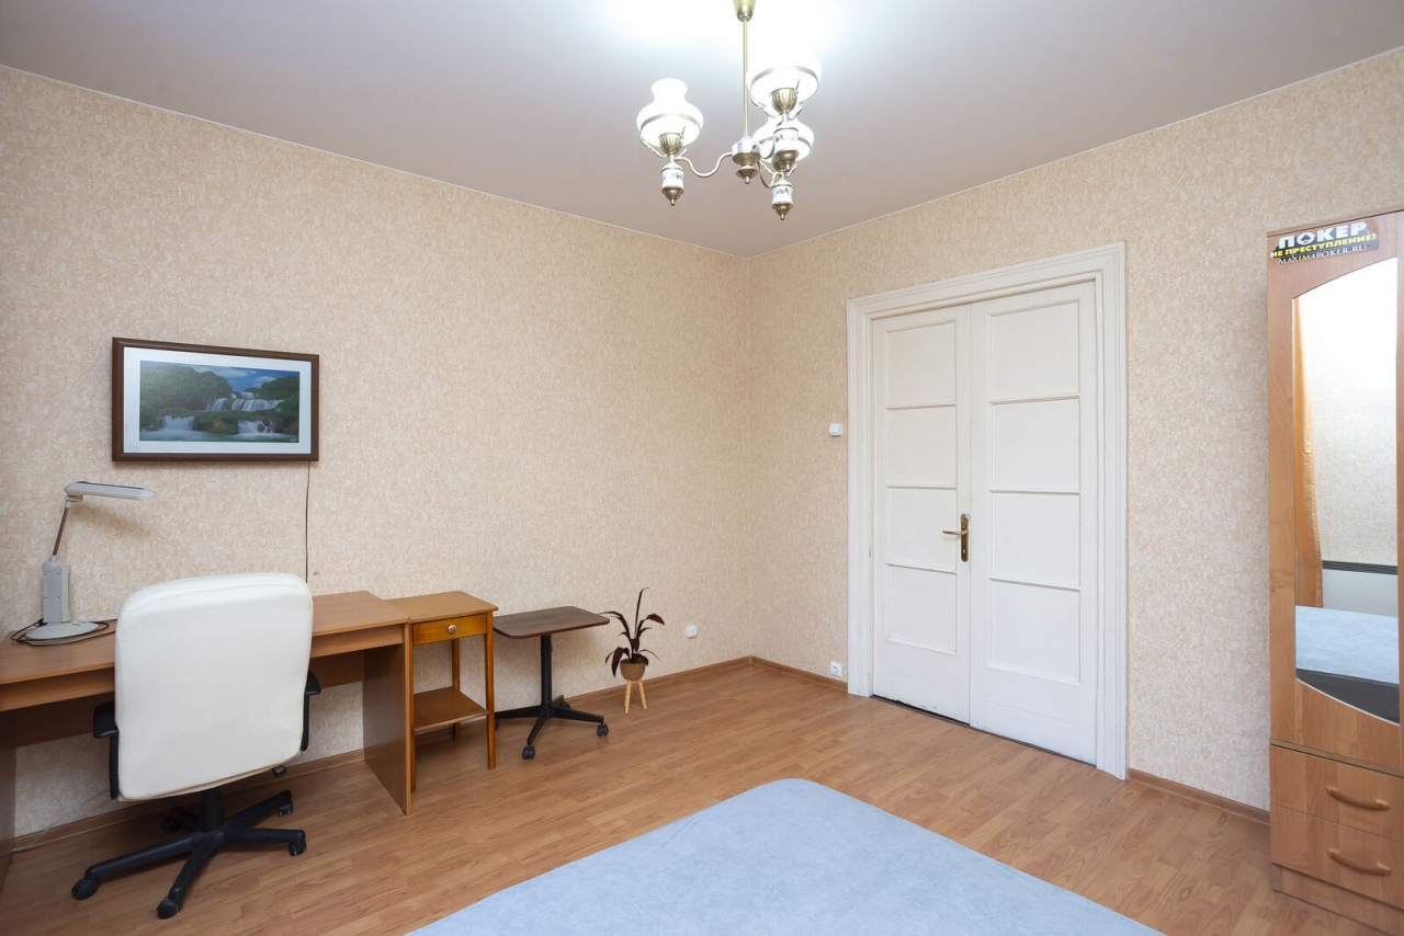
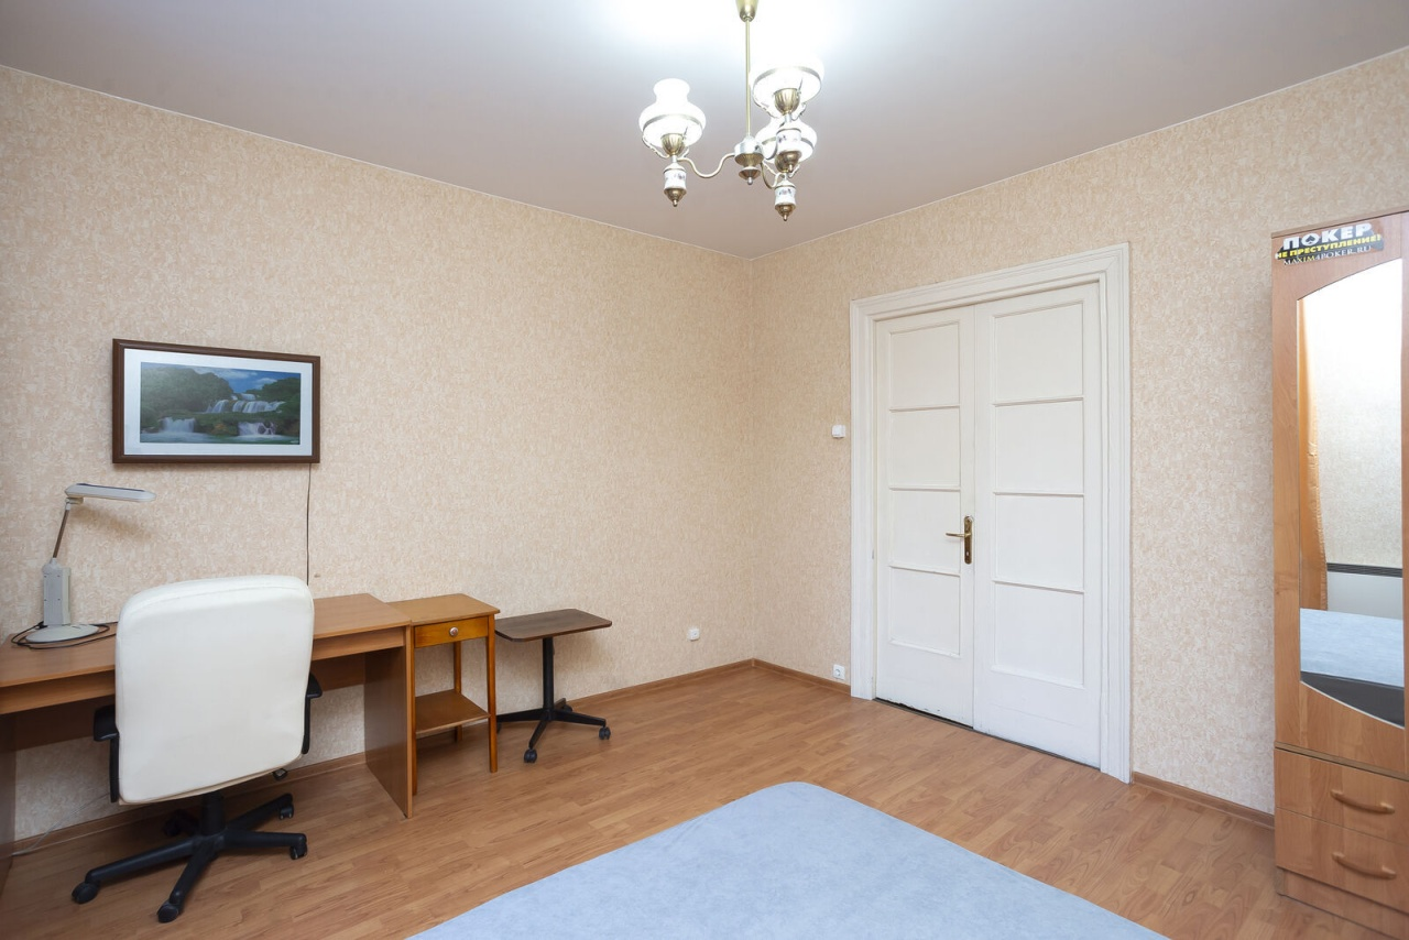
- house plant (629, 650)
